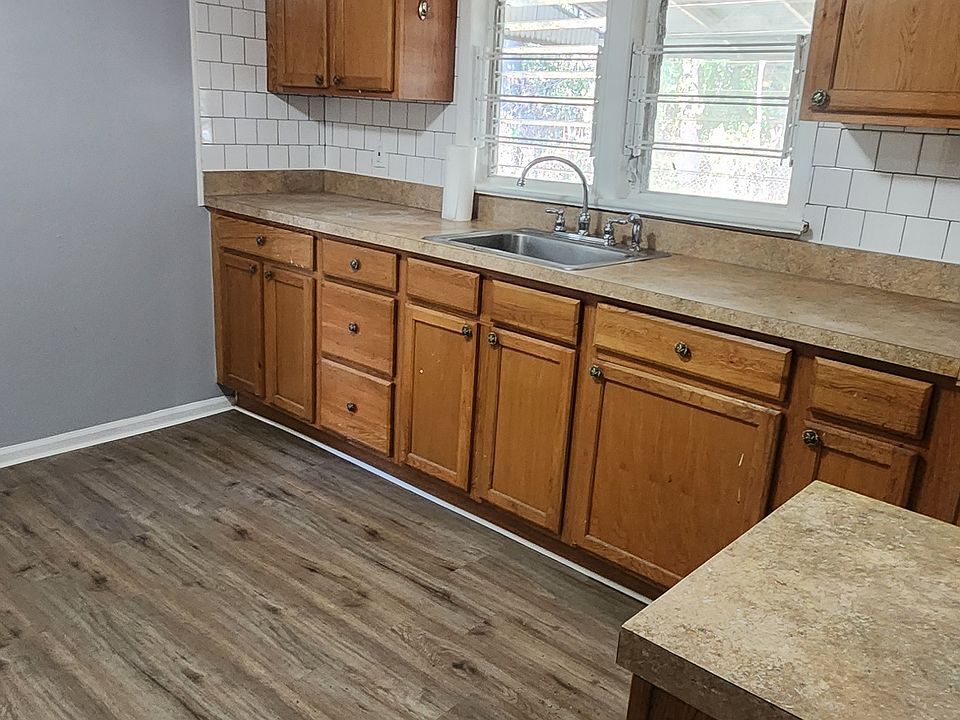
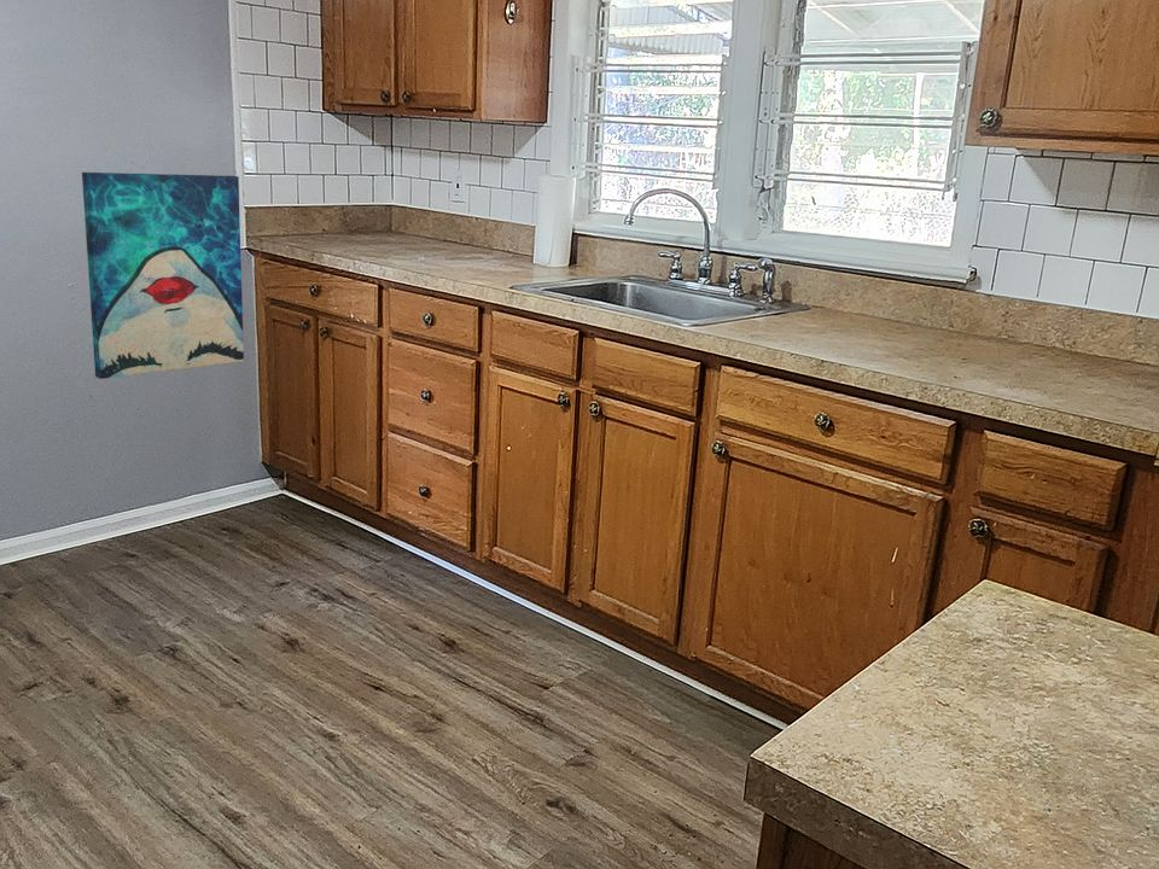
+ wall art (169, 274)
